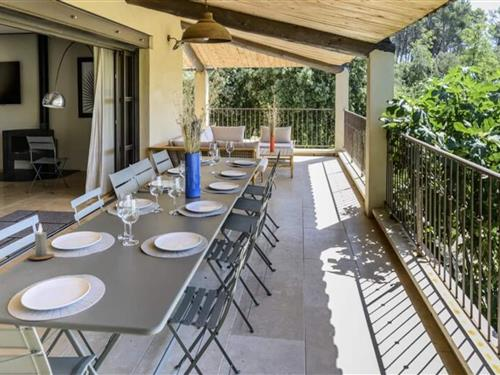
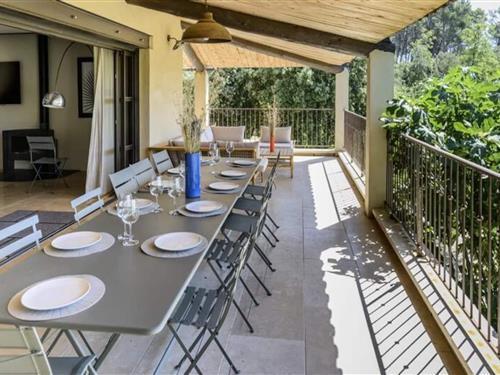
- candle (40, 239)
